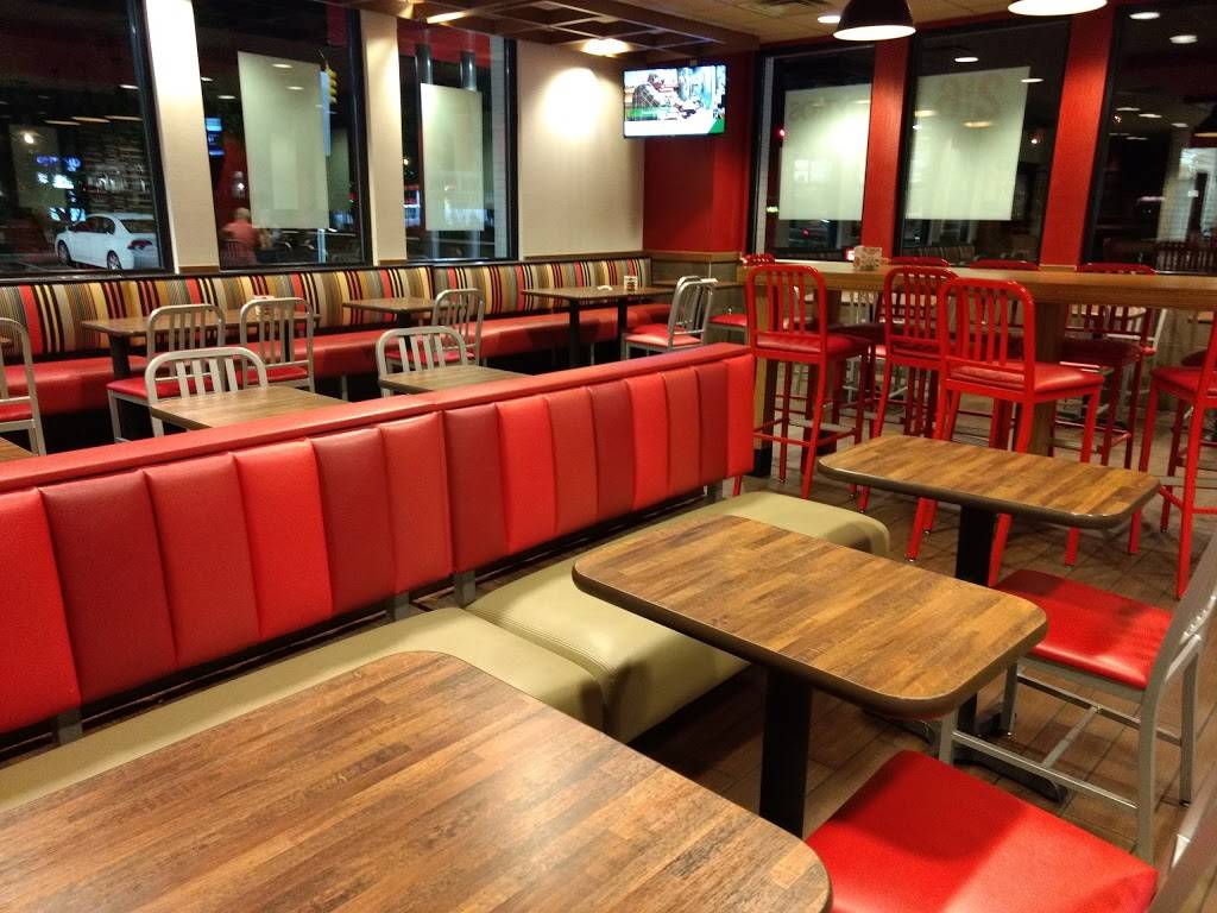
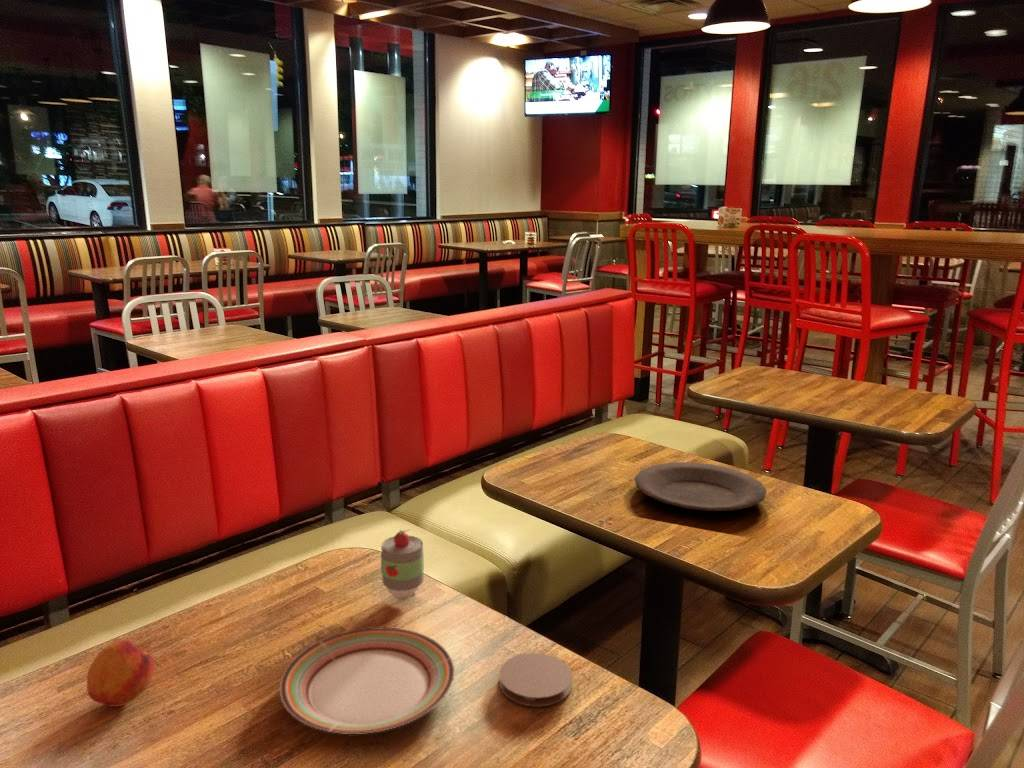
+ coaster (535, 678)
+ plate (369, 680)
+ plate (698, 489)
+ beverage cup (402, 563)
+ fruit (121, 673)
